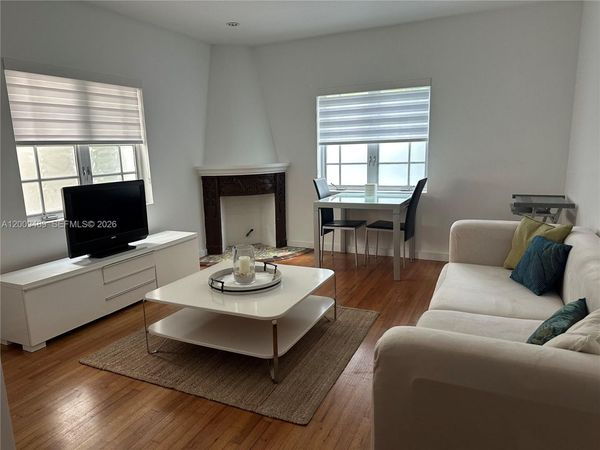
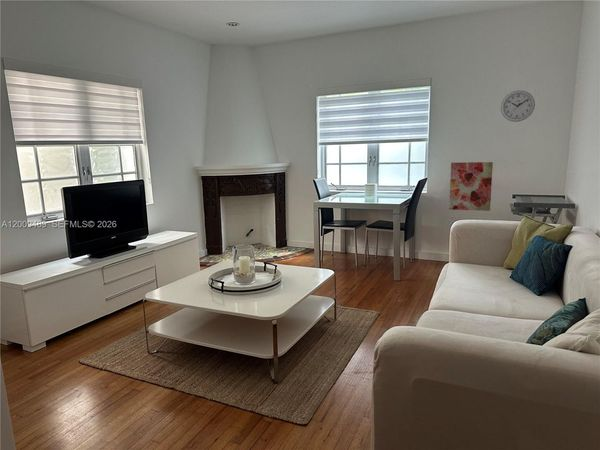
+ wall clock (517, 106)
+ wall art (470, 186)
